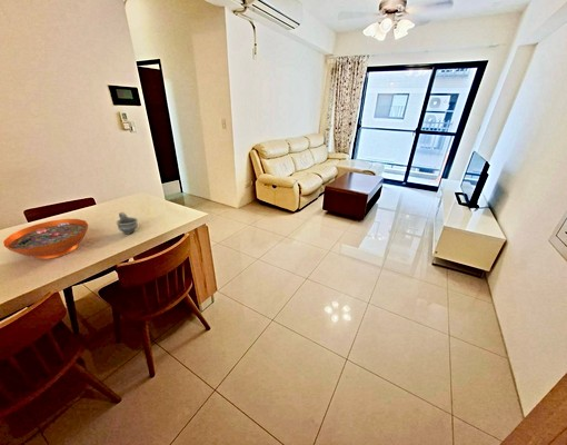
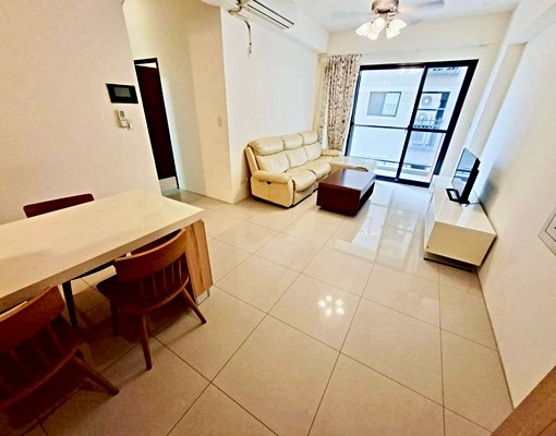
- decorative bowl (52, 240)
- cup (128, 222)
